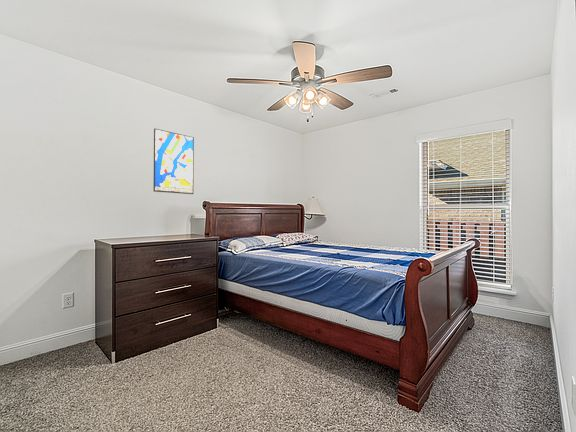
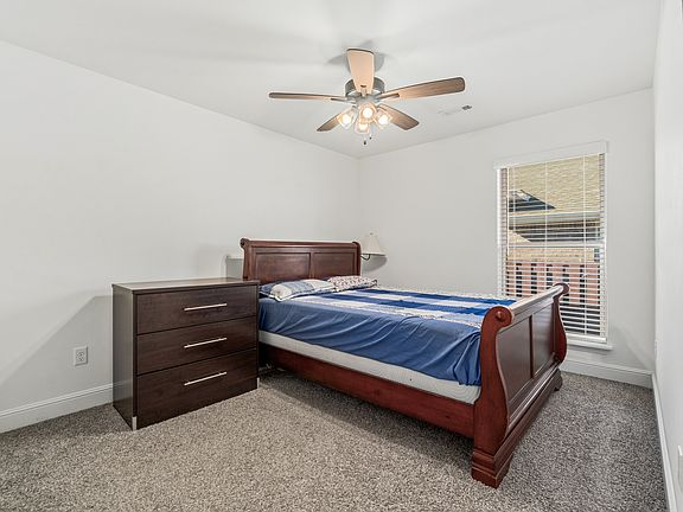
- wall art (174, 163)
